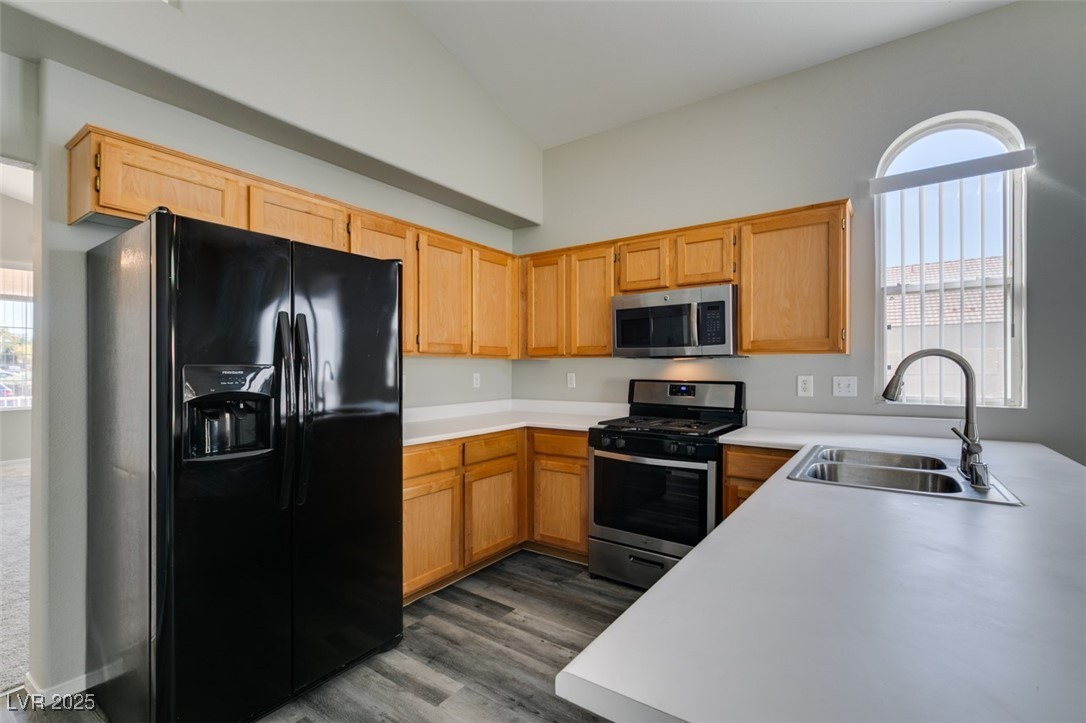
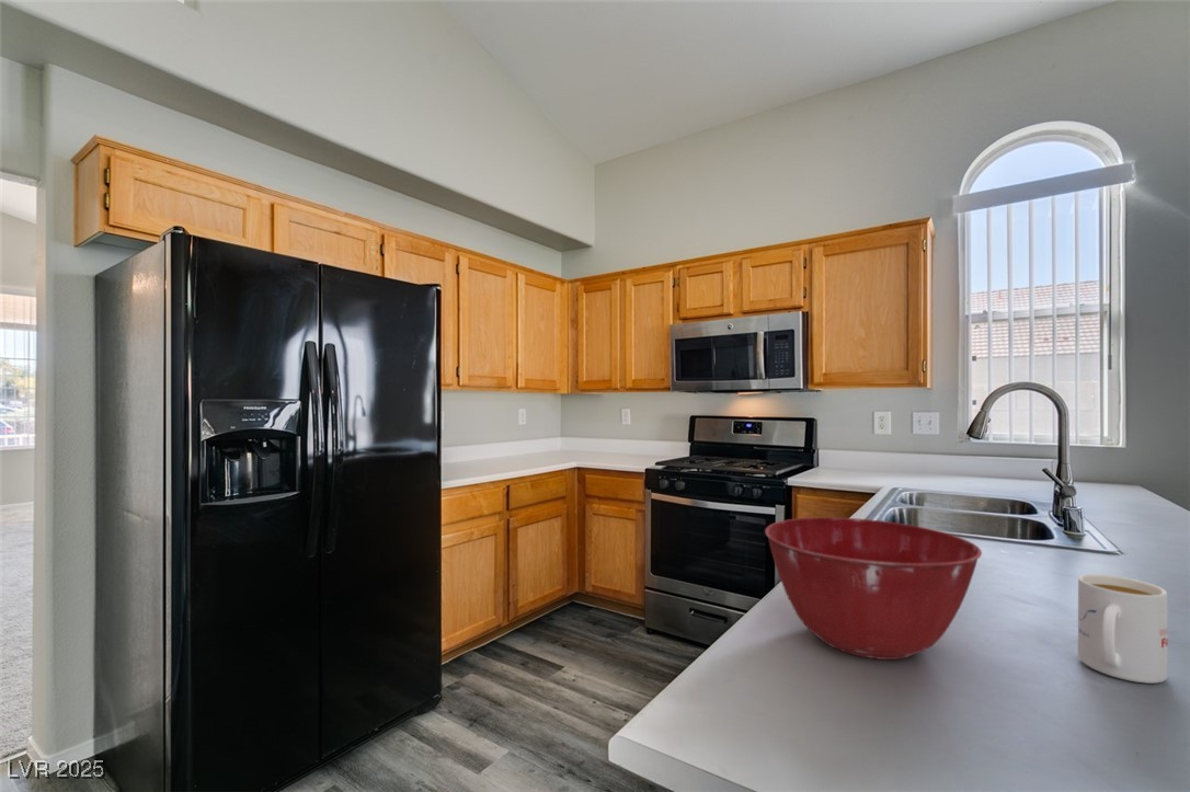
+ mug (1118, 629)
+ mixing bowl (865, 586)
